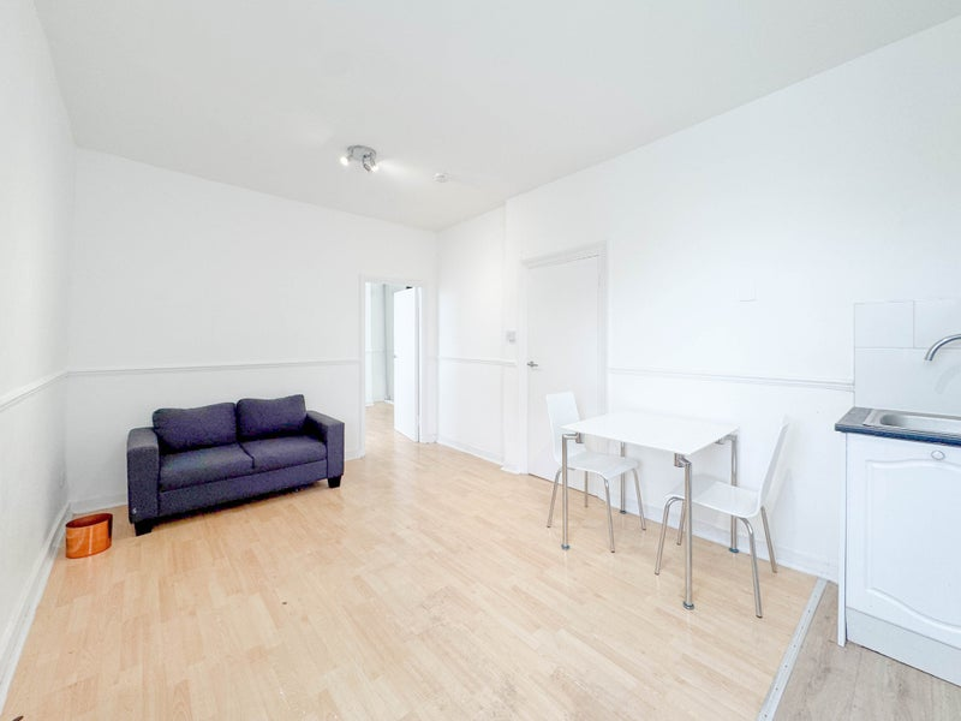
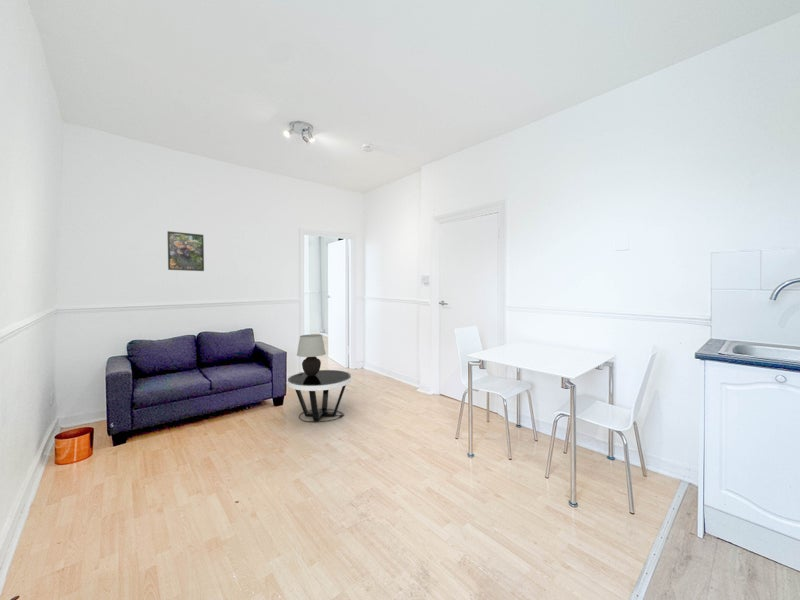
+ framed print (186, 251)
+ table lamp (311, 355)
+ side table (323, 395)
